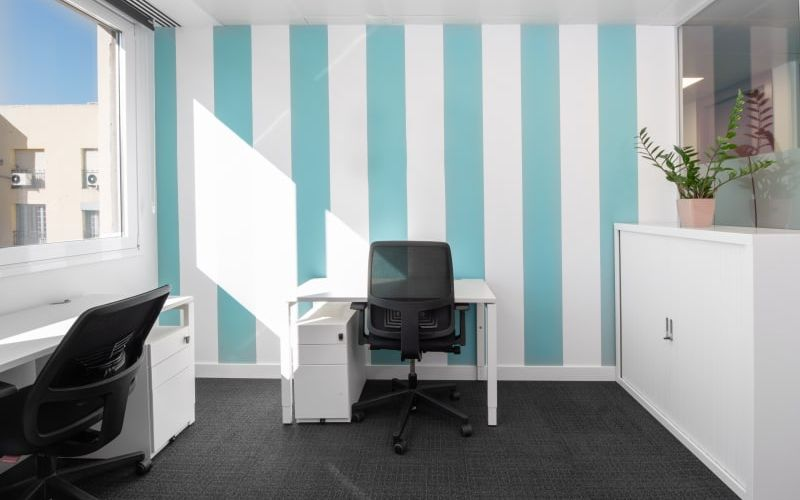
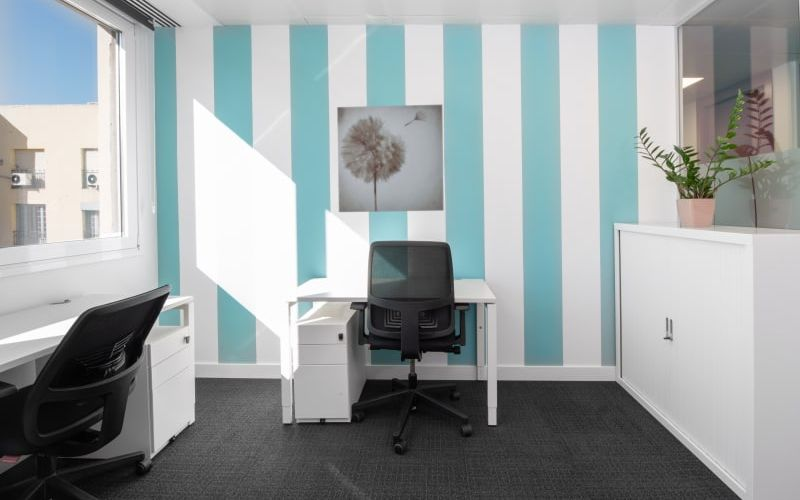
+ wall art (390, 158)
